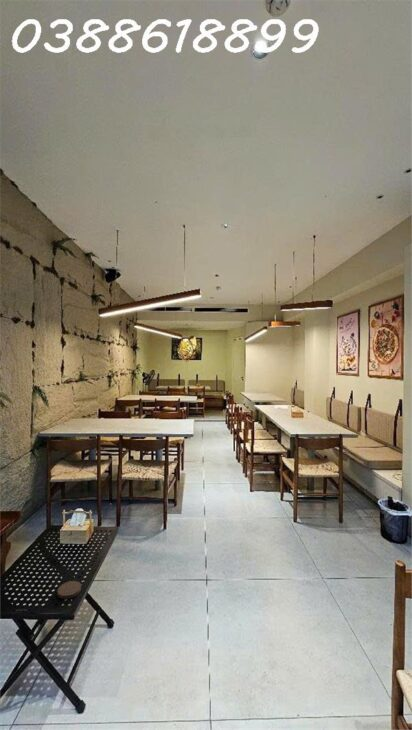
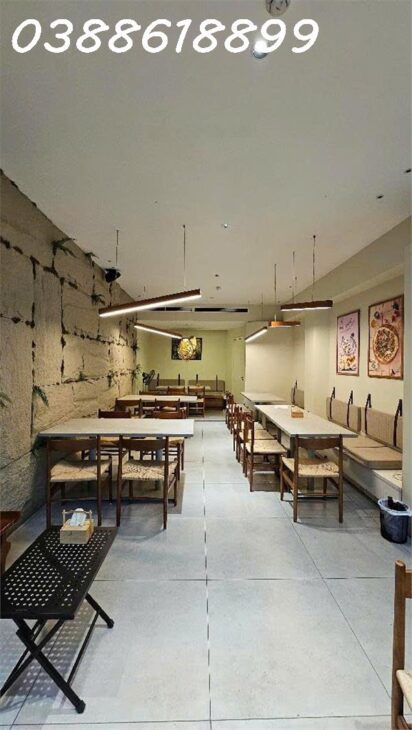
- coaster (69, 589)
